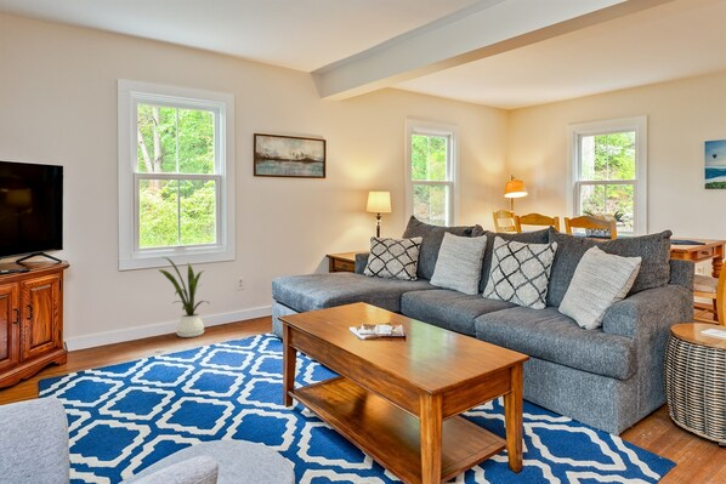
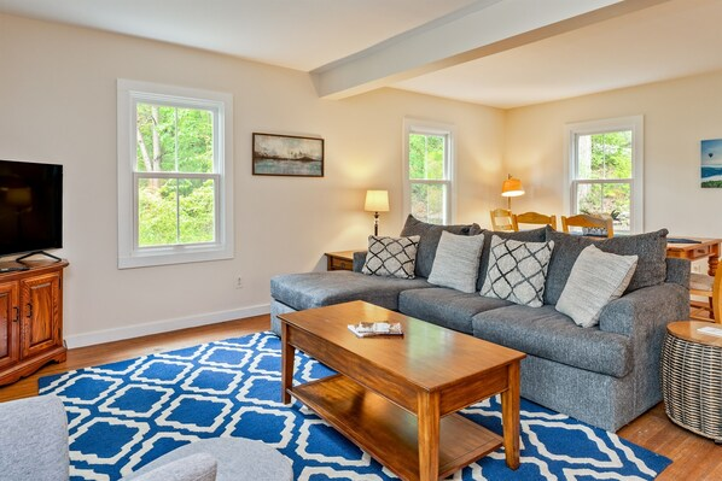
- house plant (186, 295)
